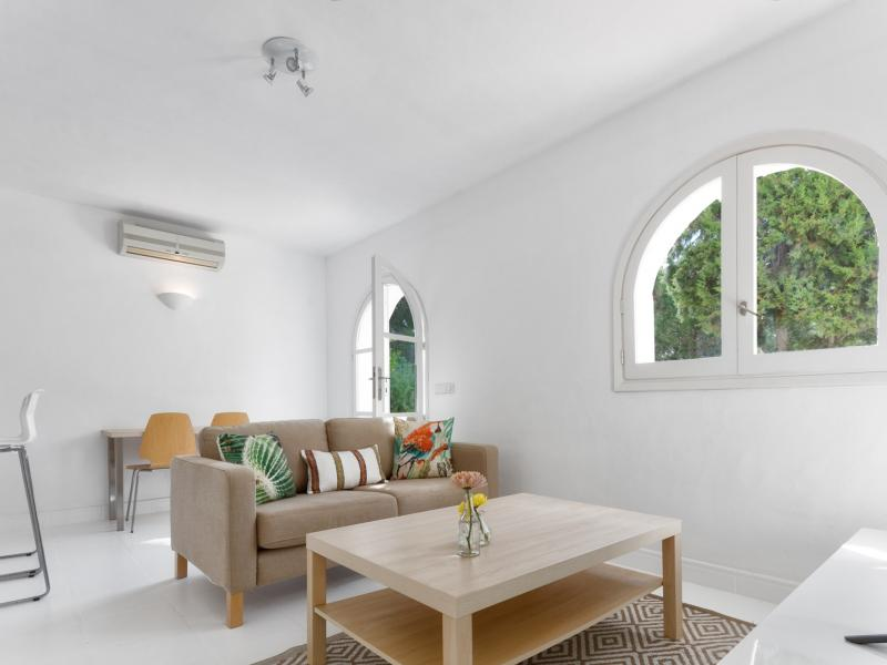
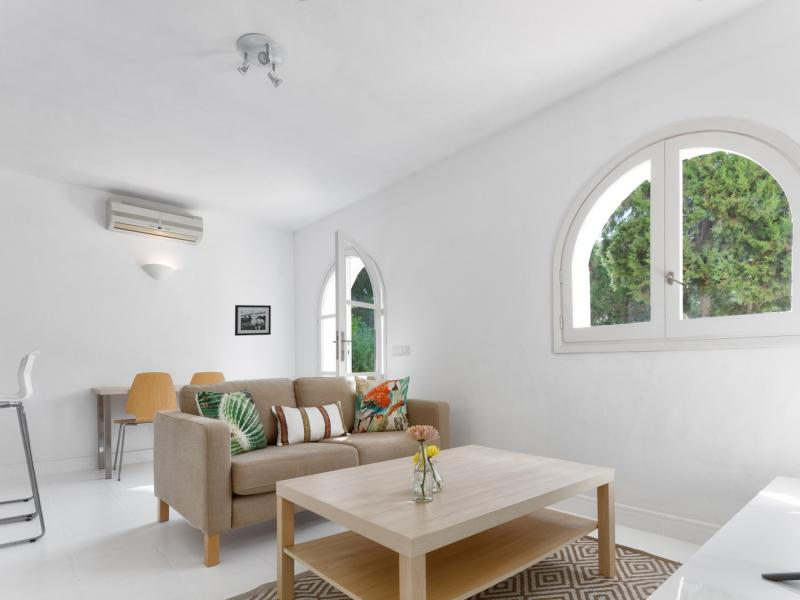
+ picture frame (253, 320)
